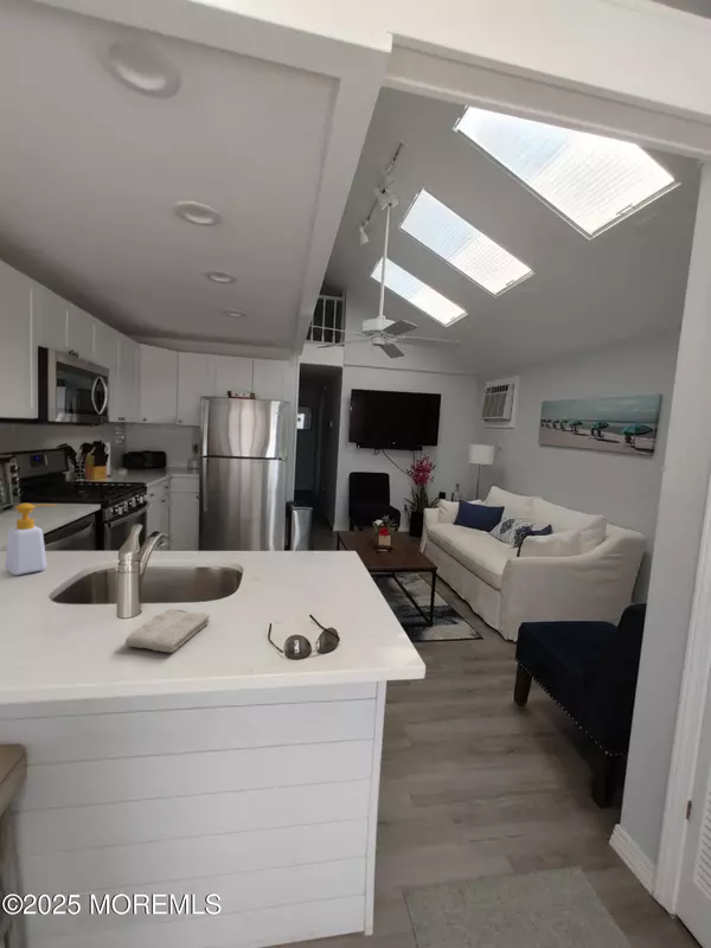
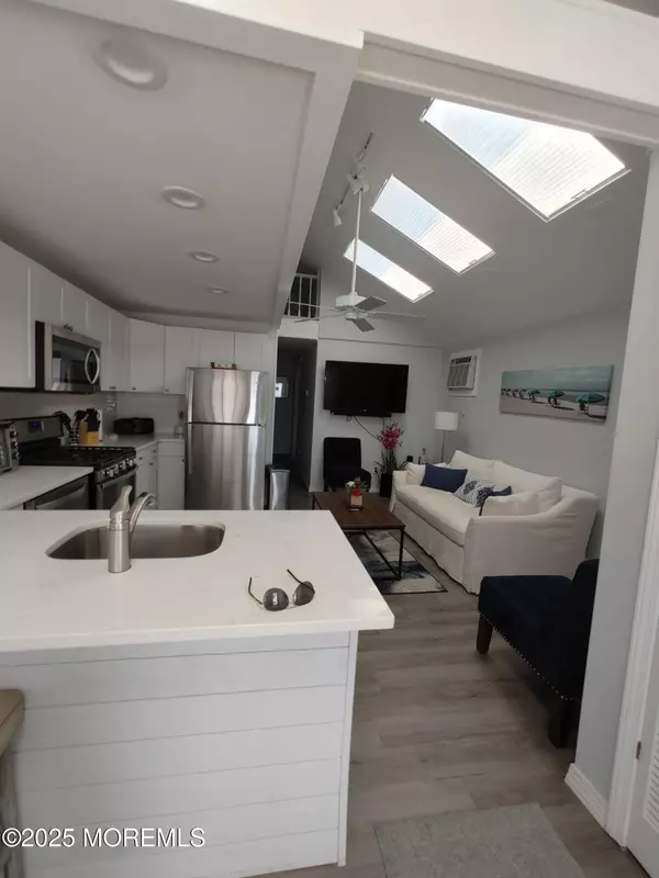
- washcloth (171, 628)
- soap bottle (33, 536)
